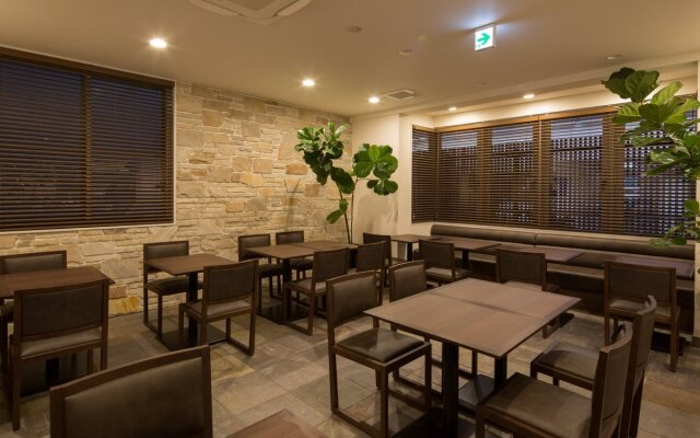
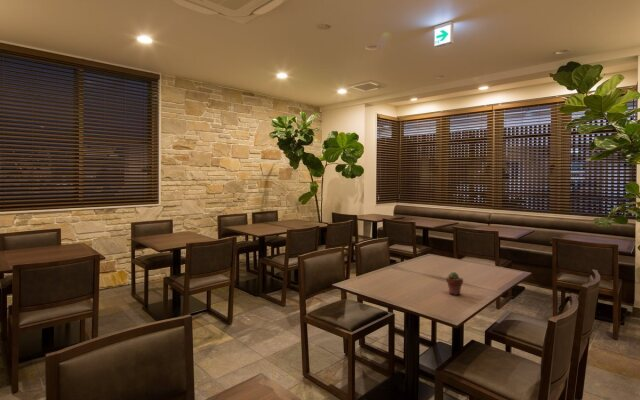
+ potted succulent (454, 282)
